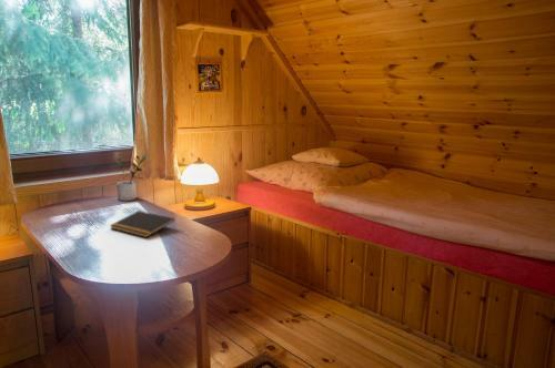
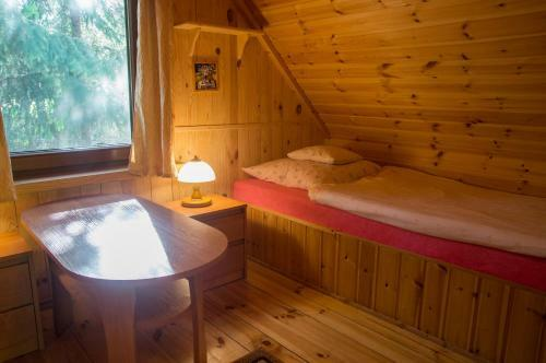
- potted plant (131, 178)
- notepad (142, 223)
